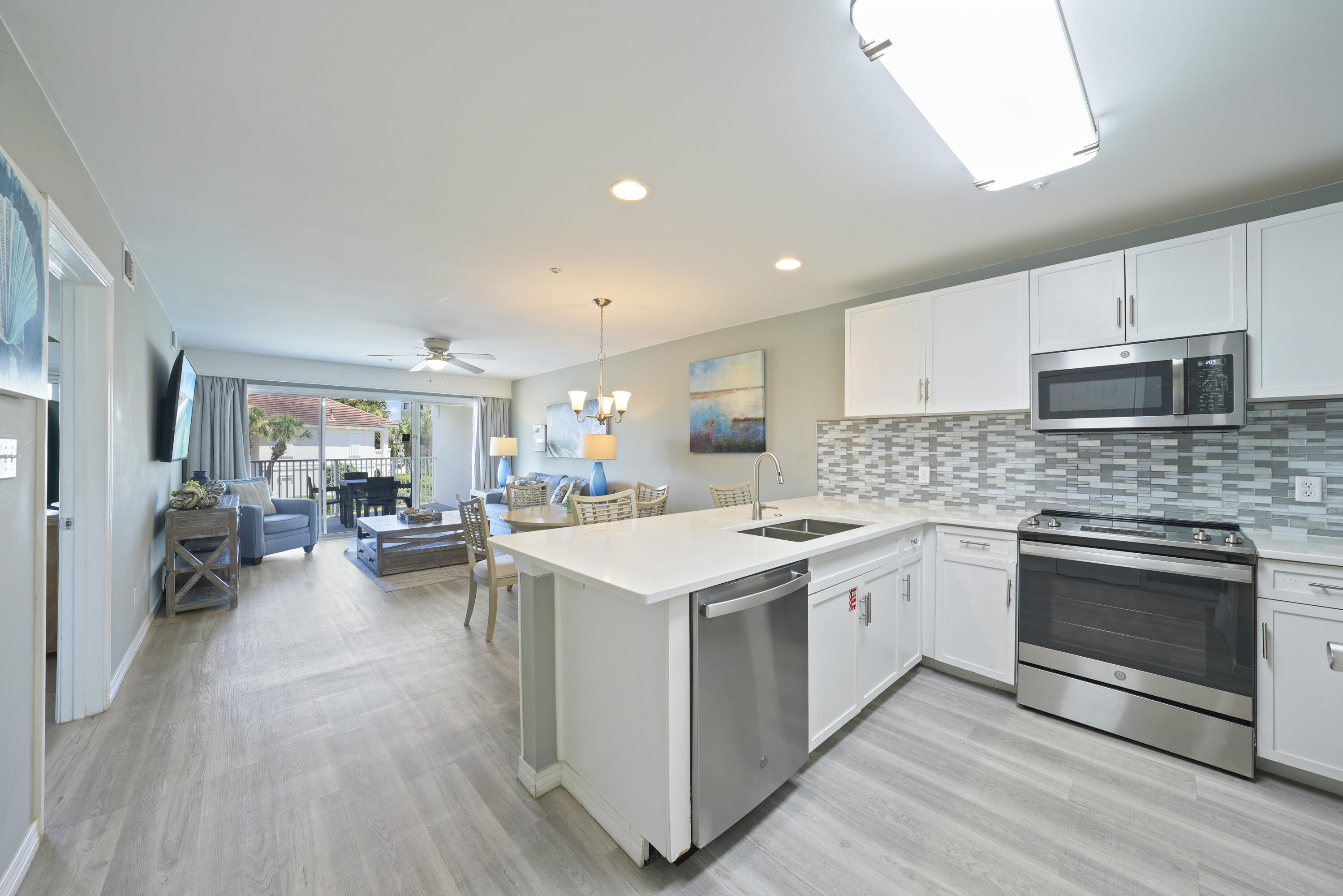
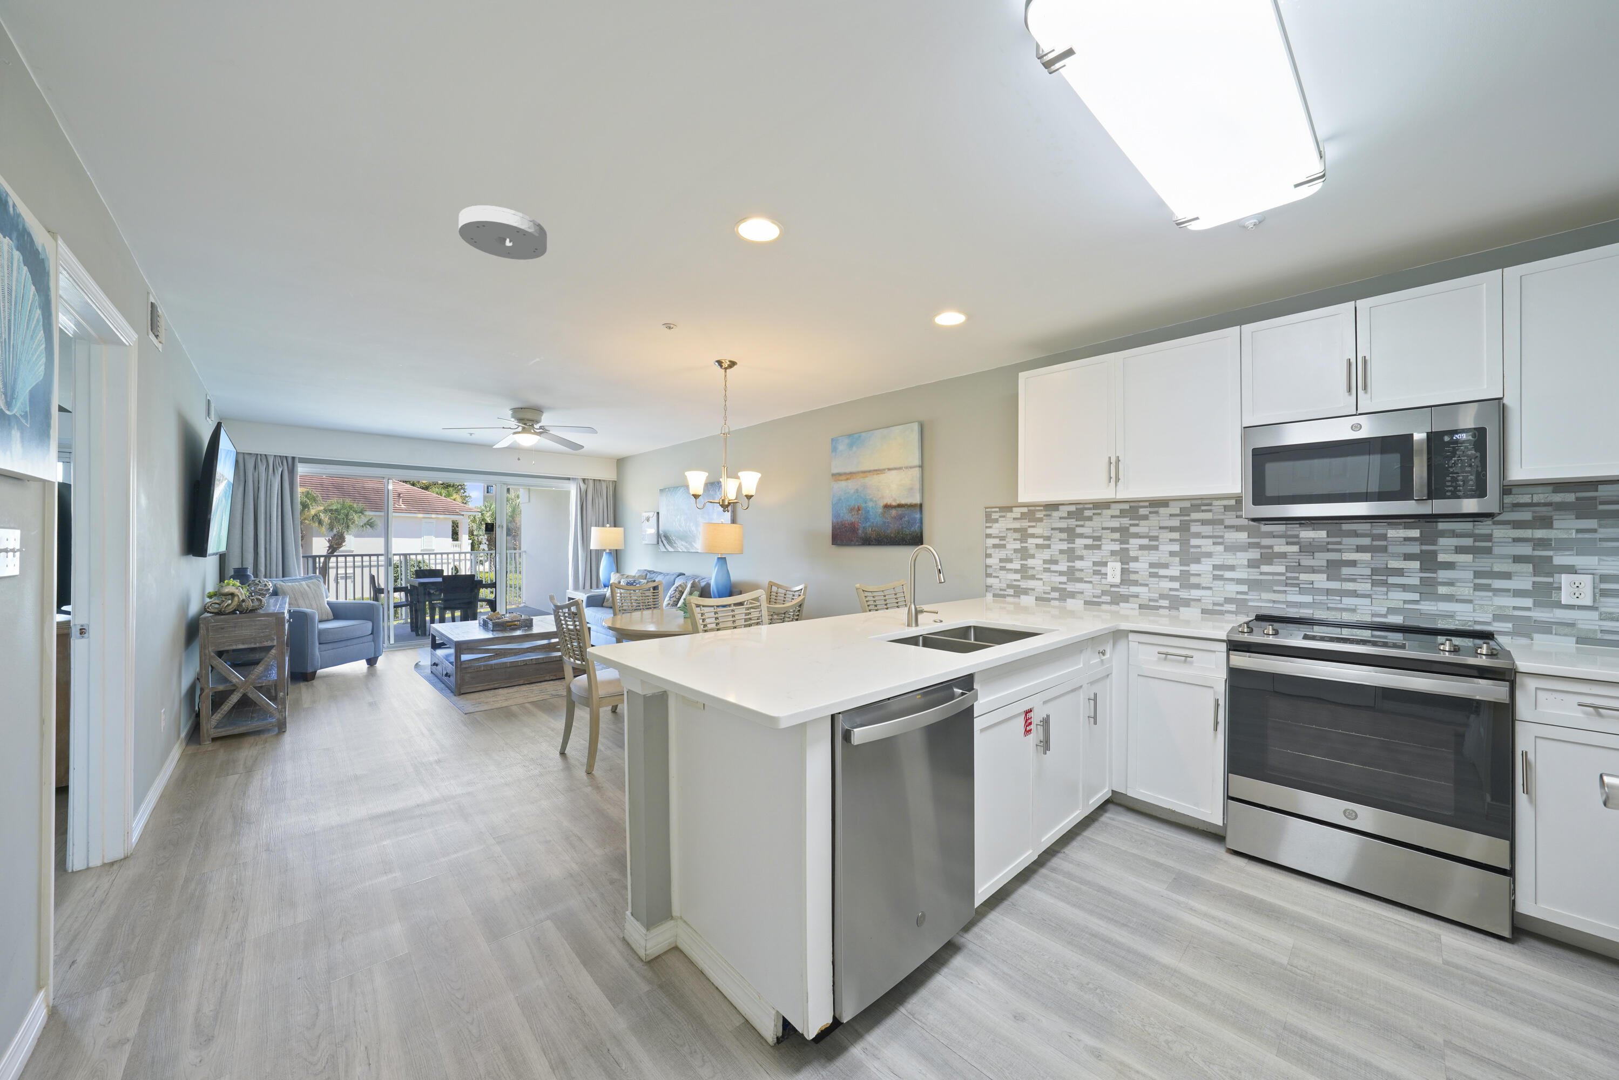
+ smoke detector (504, 234)
